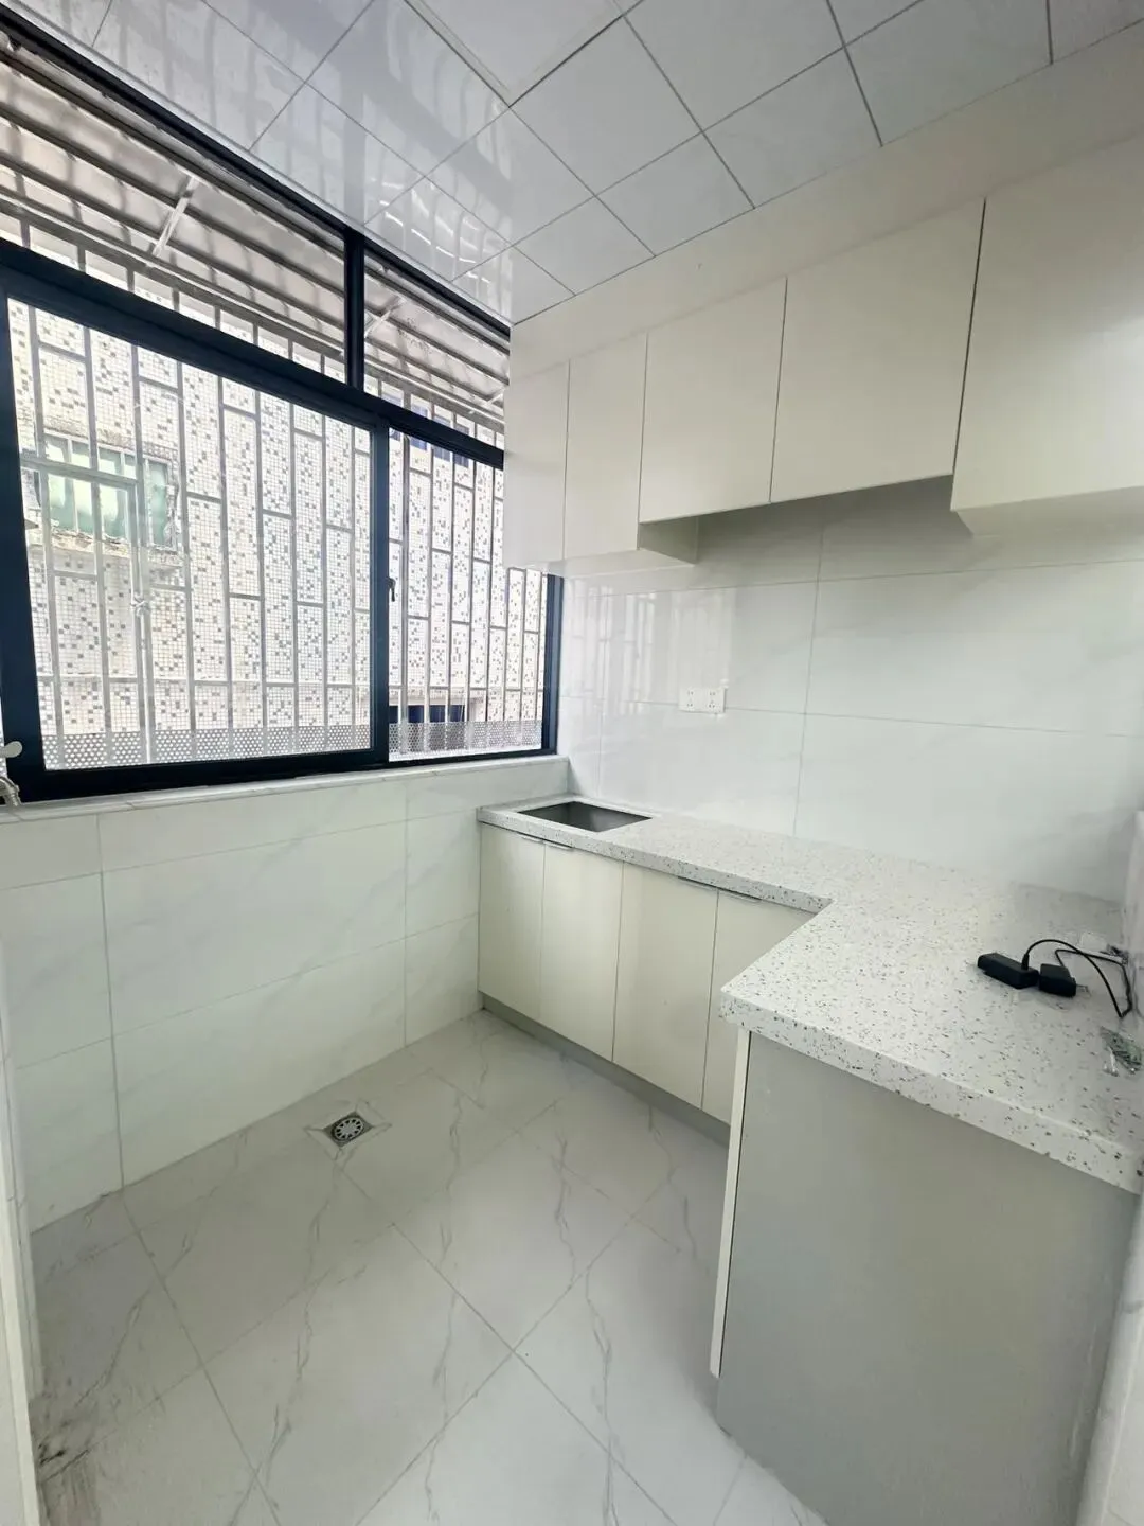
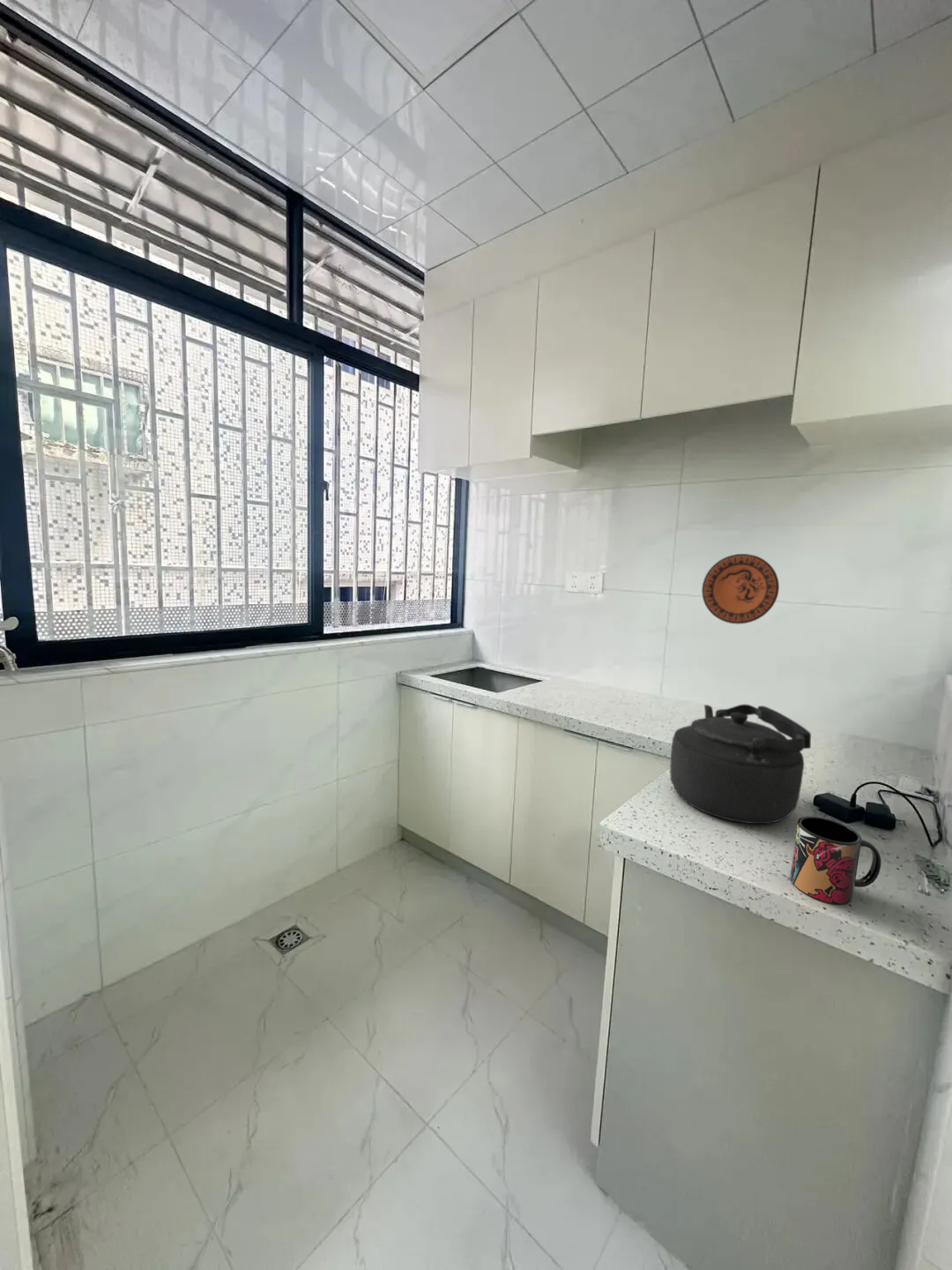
+ kettle (734, 756)
+ decorative plate (739, 588)
+ mug (837, 860)
